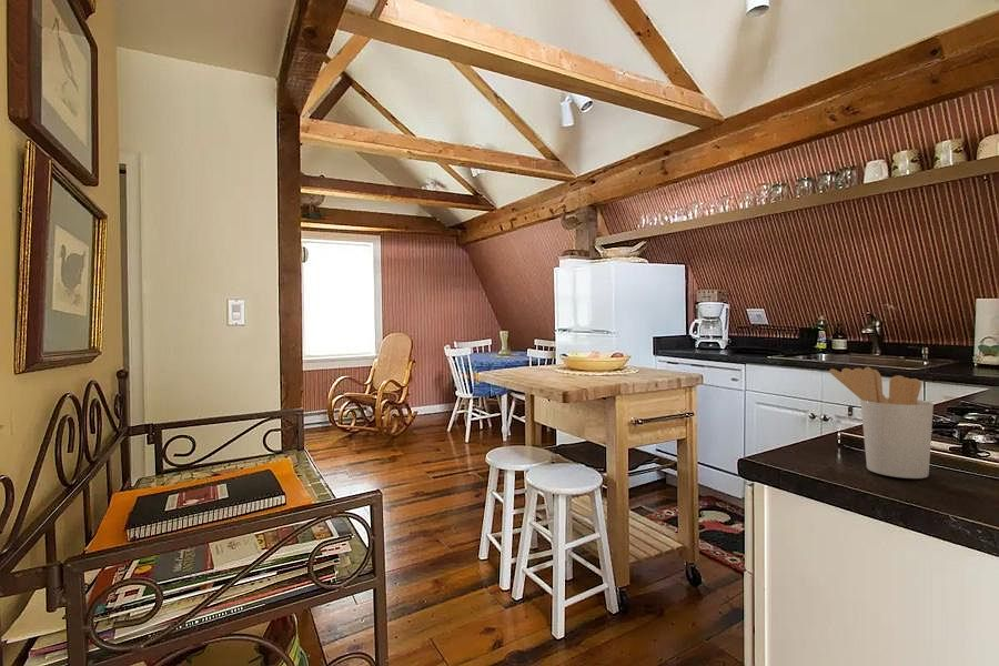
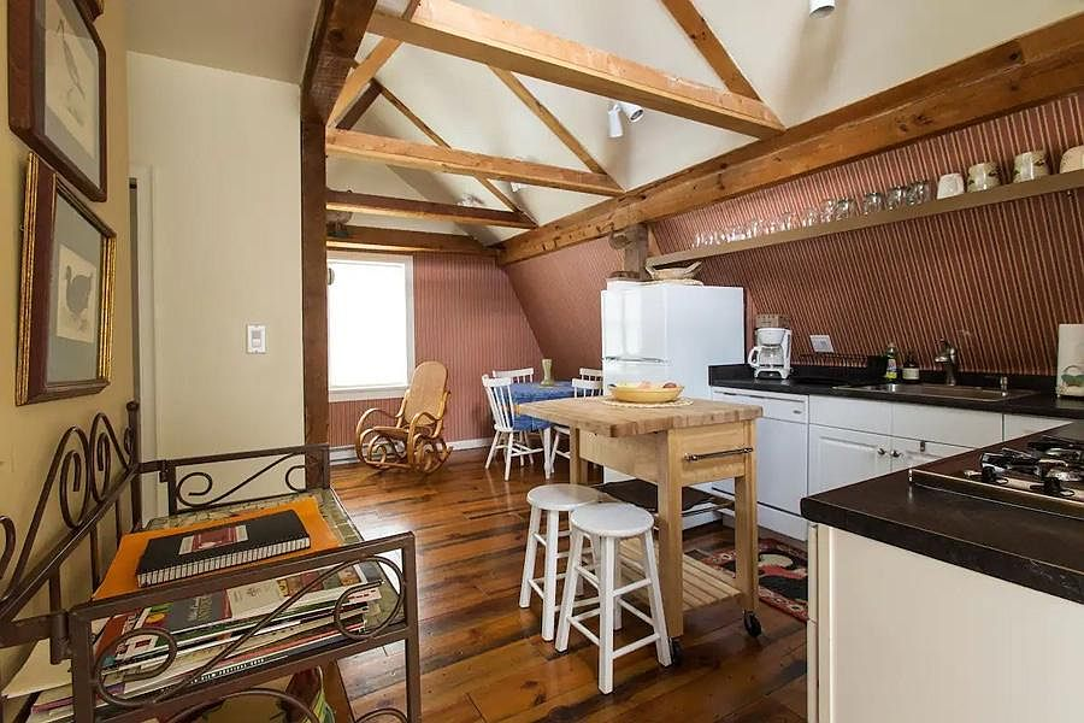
- utensil holder (879, 416)
